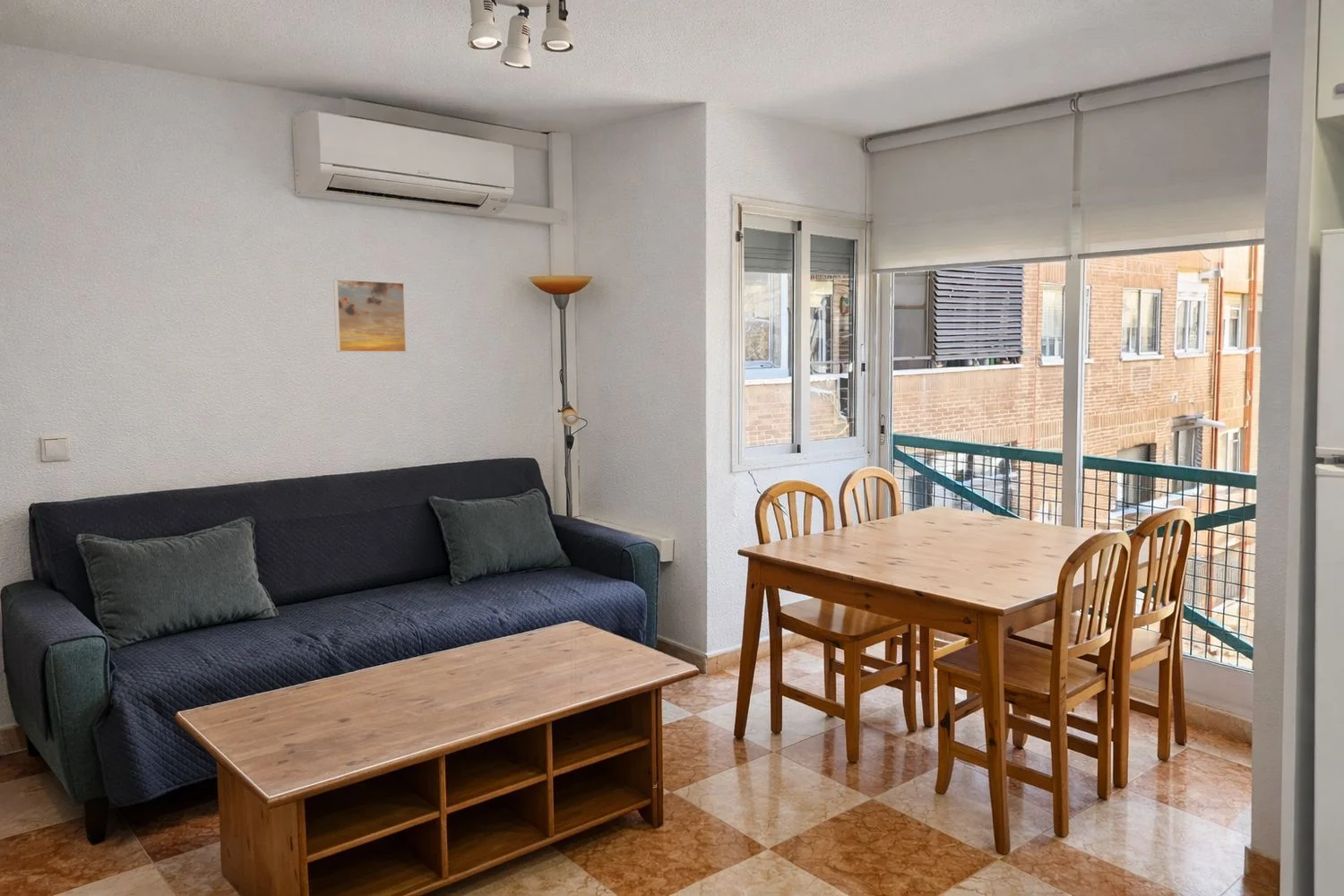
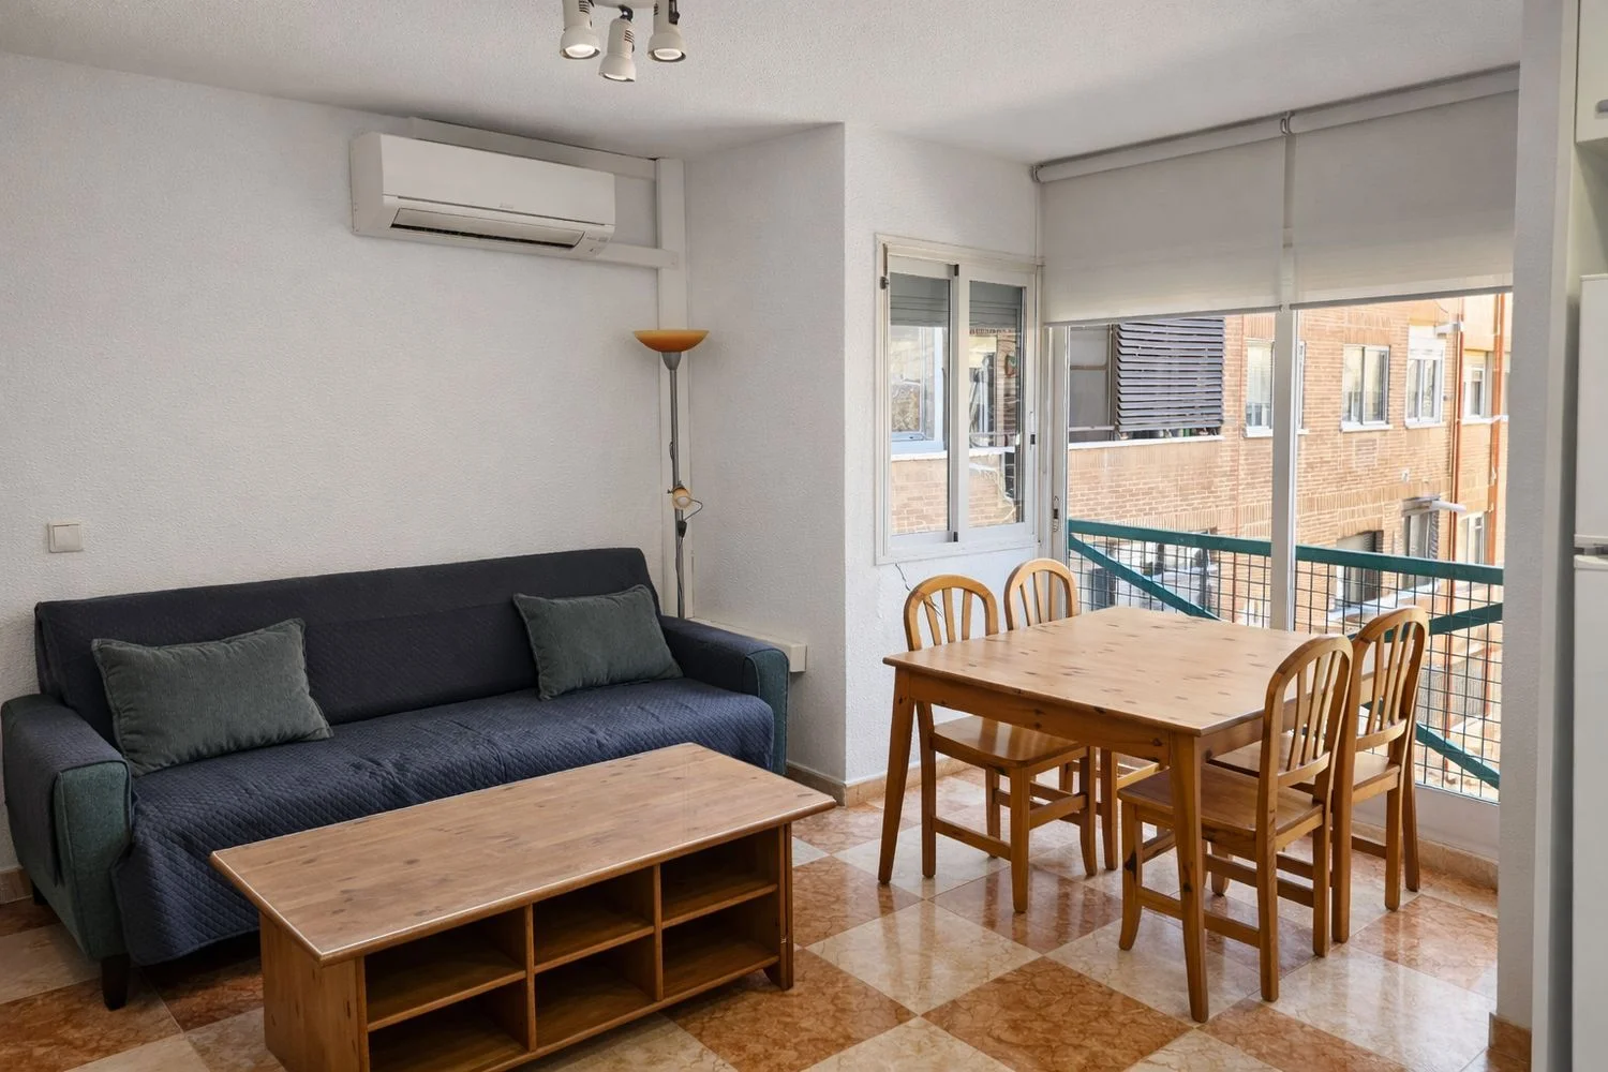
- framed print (370, 316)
